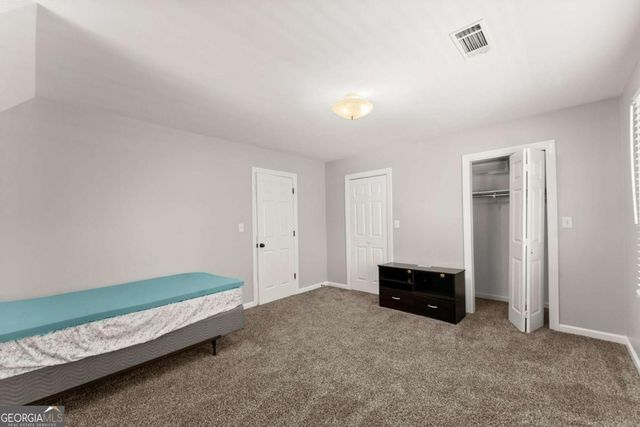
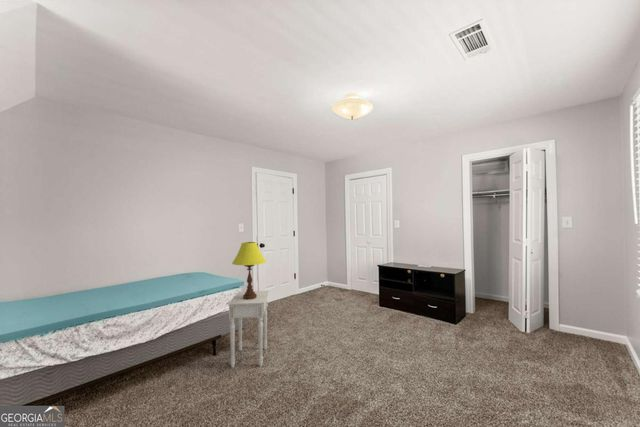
+ table lamp (249, 269)
+ nightstand (258, 327)
